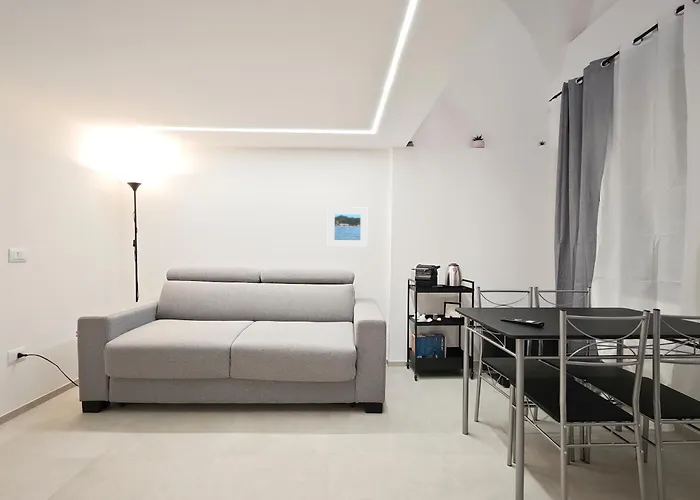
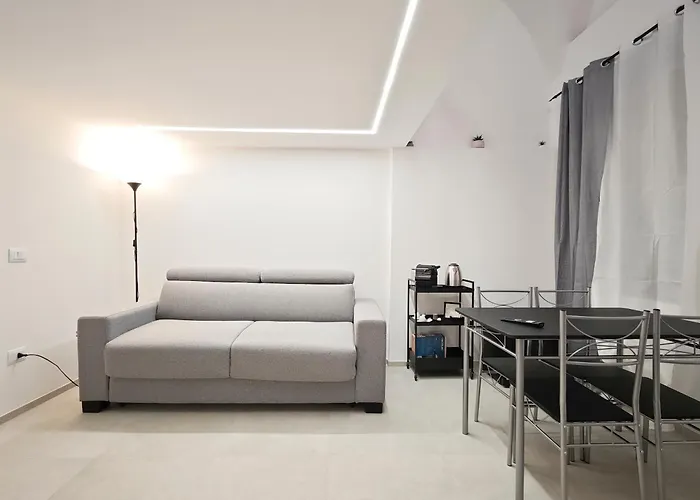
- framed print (347, 227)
